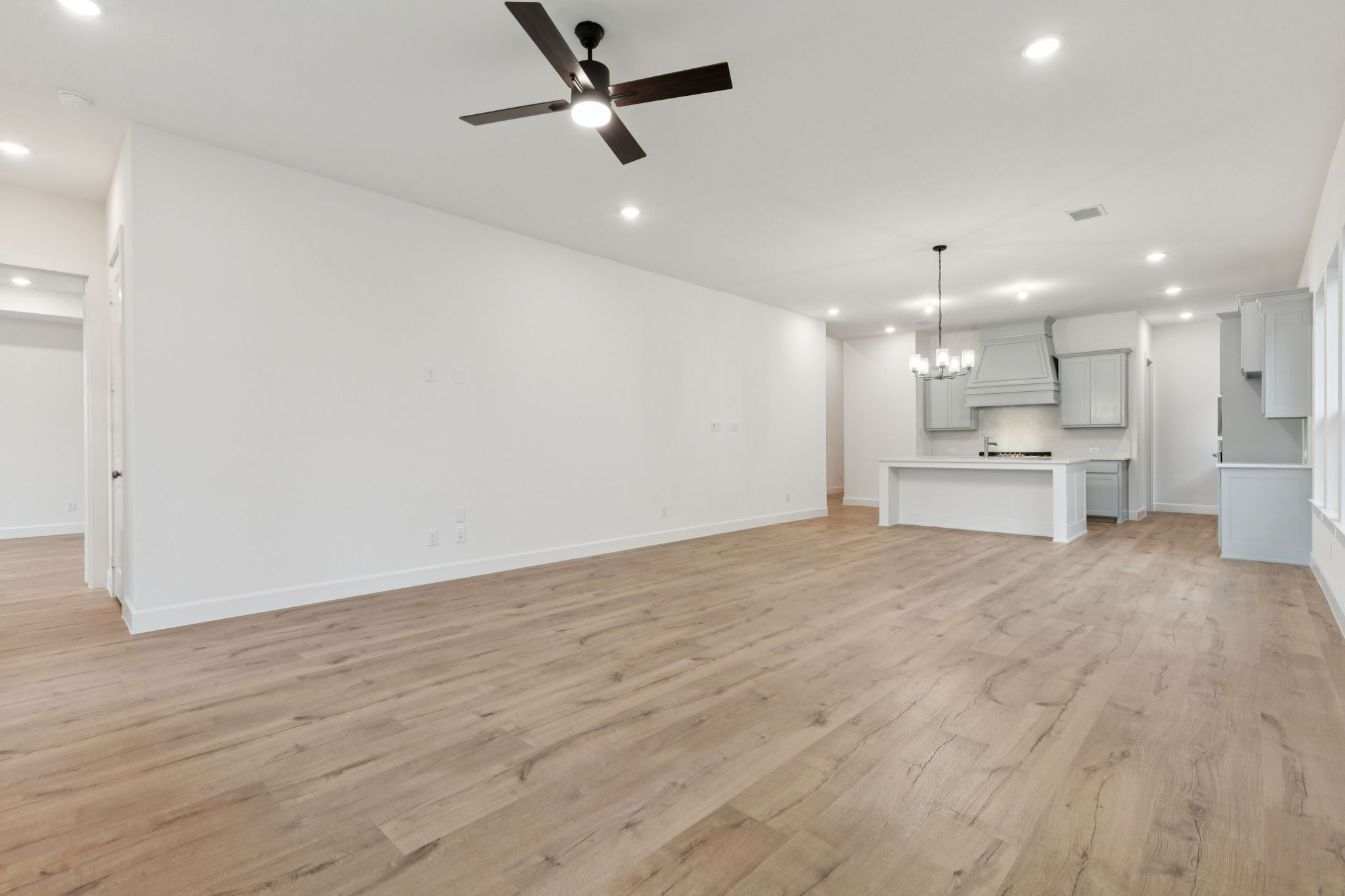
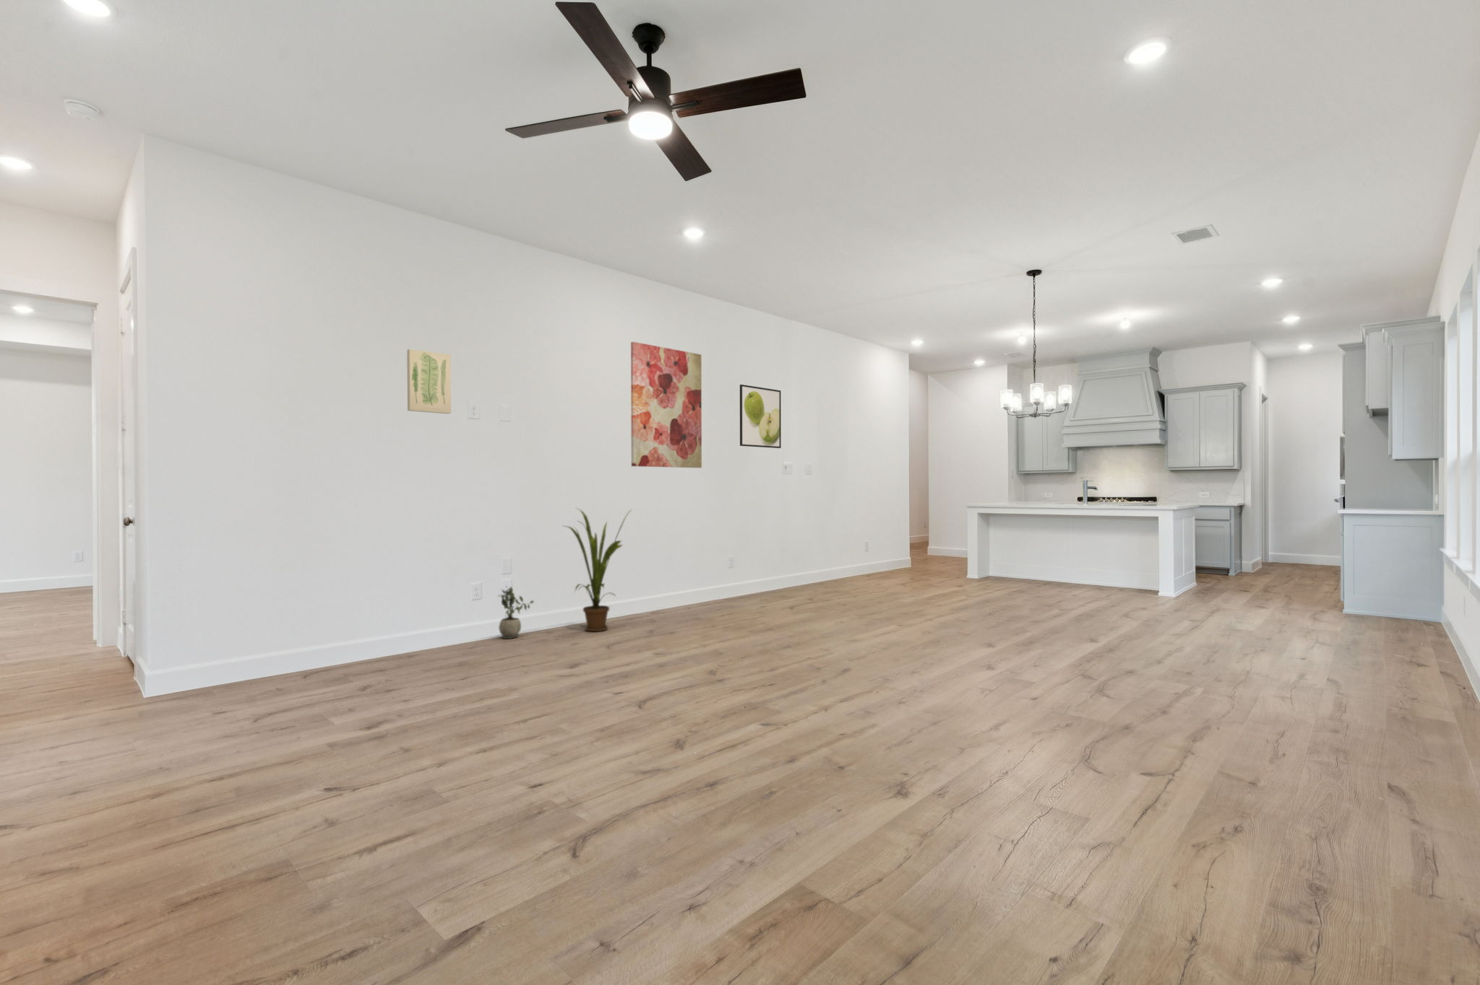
+ potted plant (514, 611)
+ wall art (429, 381)
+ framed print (761, 417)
+ house plant (589, 568)
+ wall art (668, 408)
